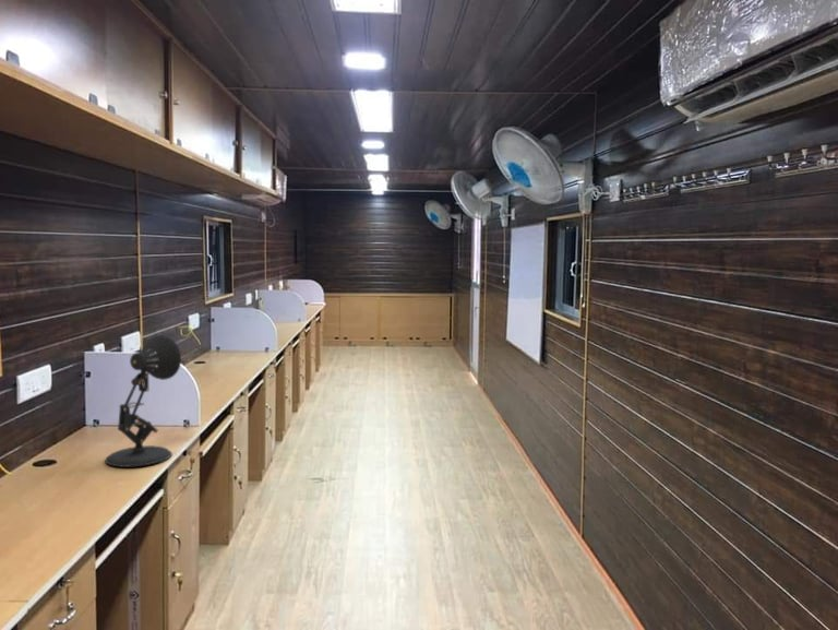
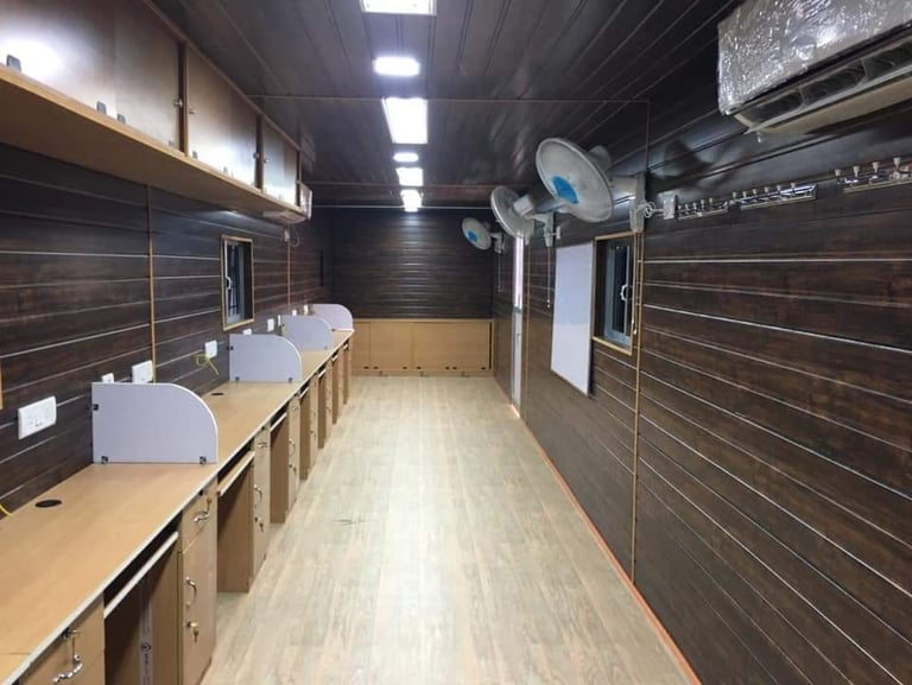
- desk lamp (140, 397)
